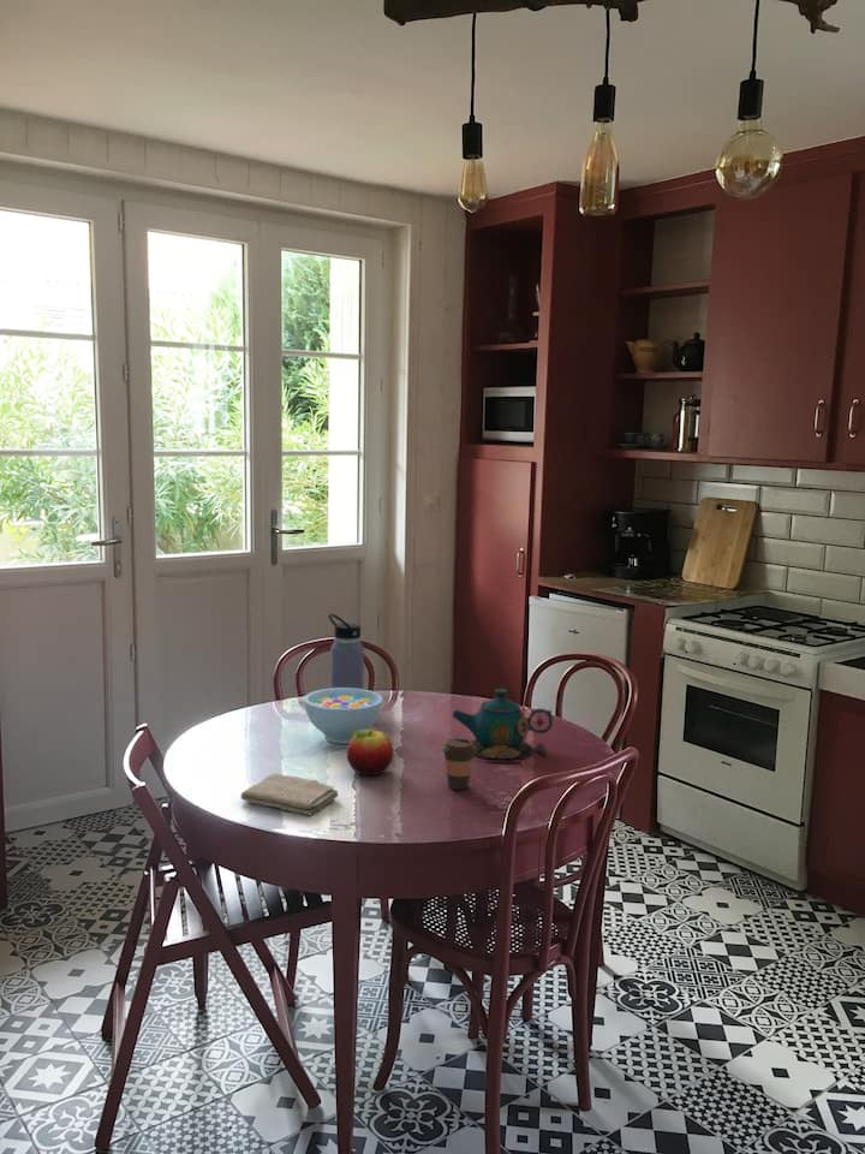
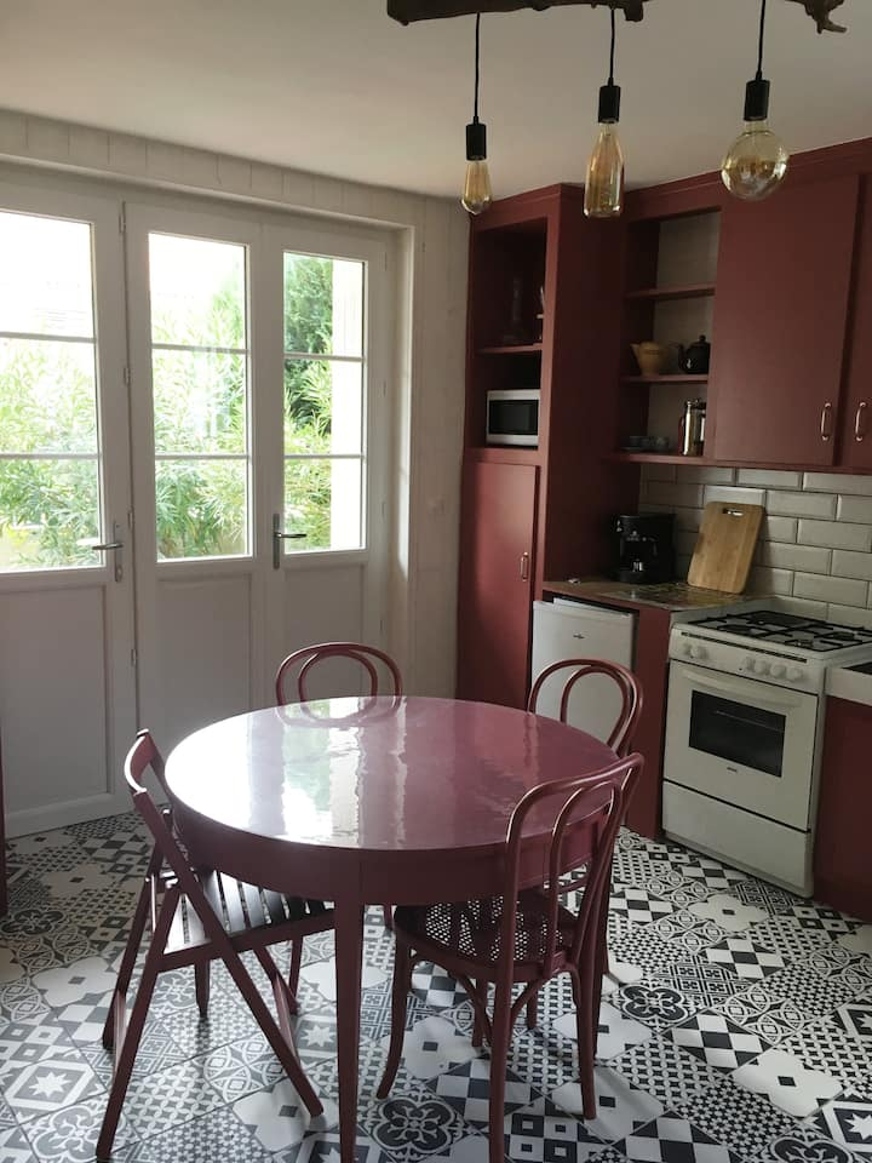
- teapot (502, 719)
- coffee cup (459, 763)
- water bottle (345, 661)
- fruit (369, 750)
- bowl (342, 718)
- washcloth (290, 792)
